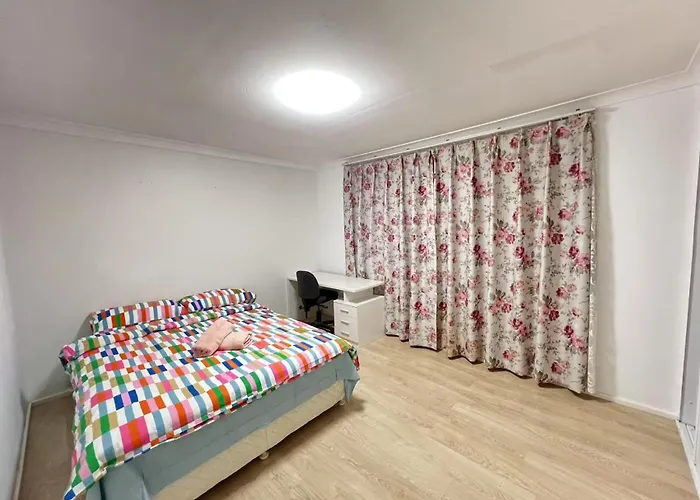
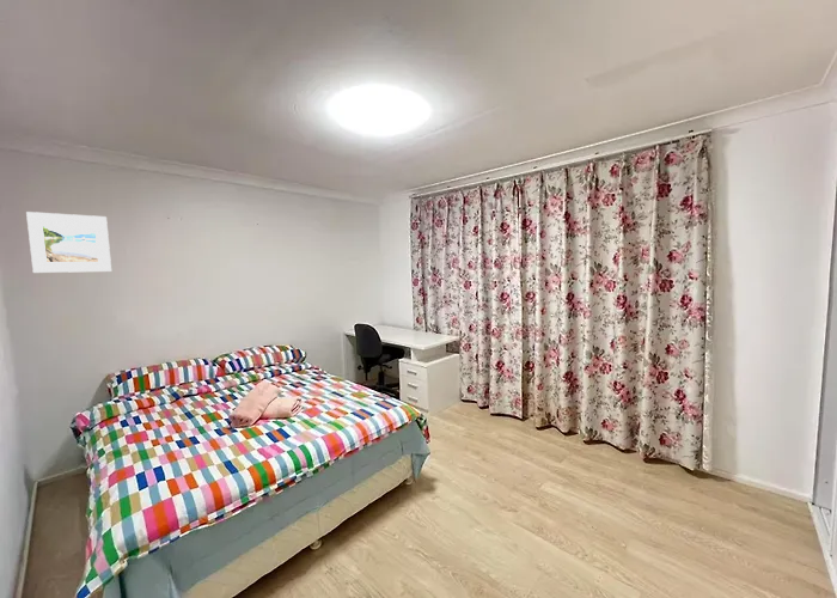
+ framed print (71, 243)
